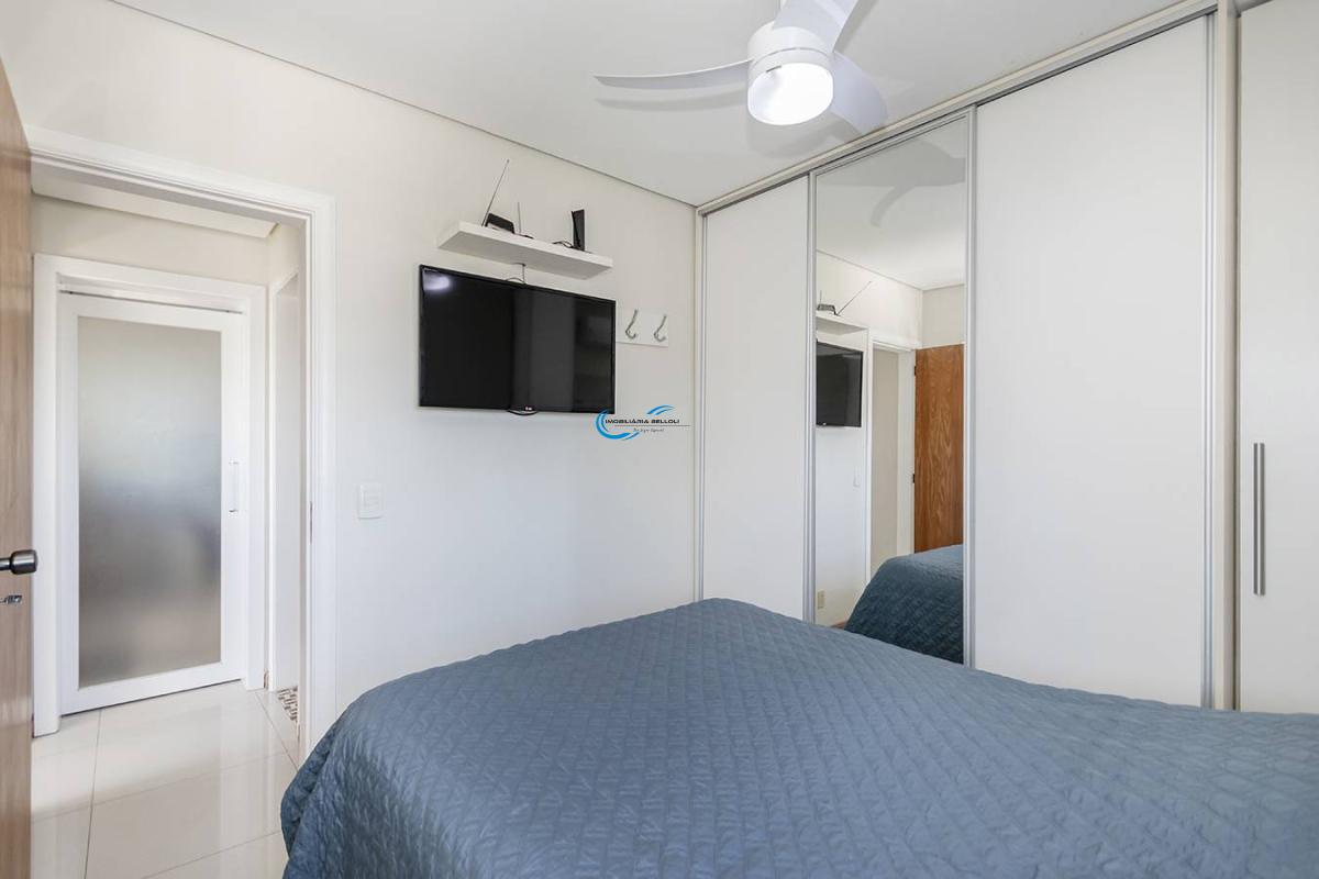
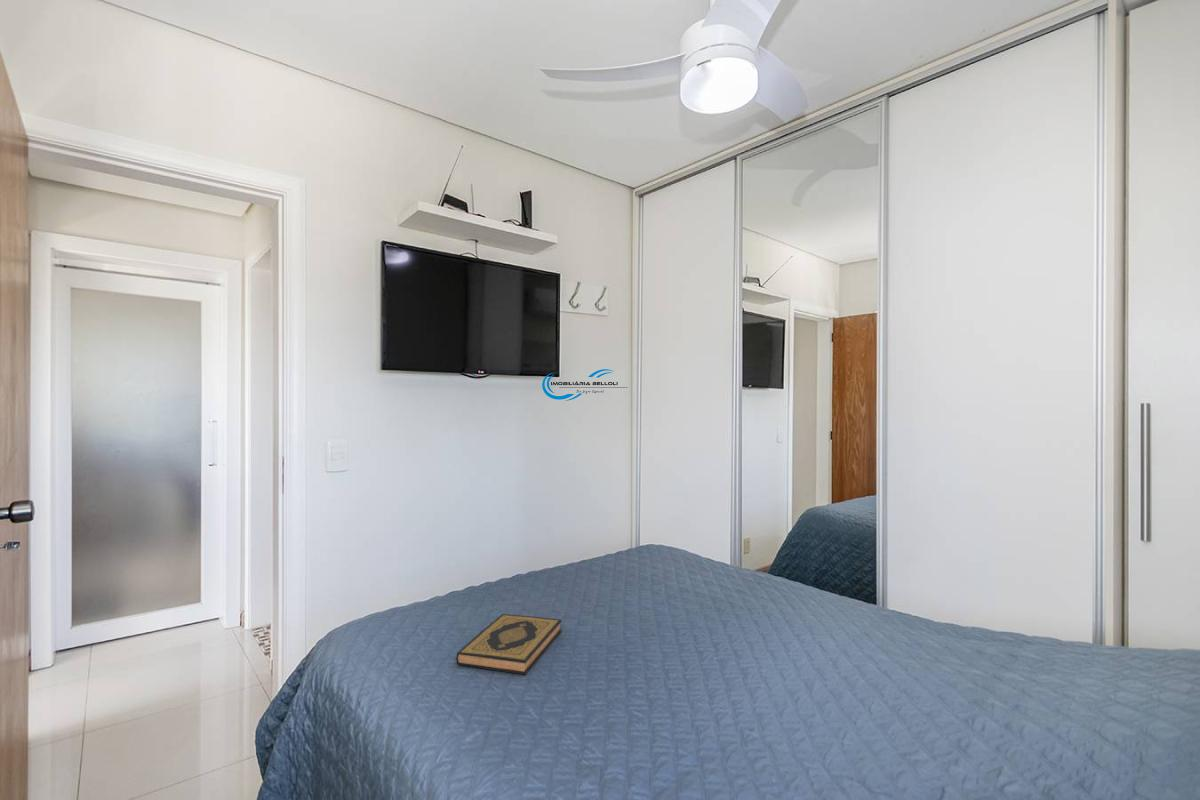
+ hardback book (512, 640)
